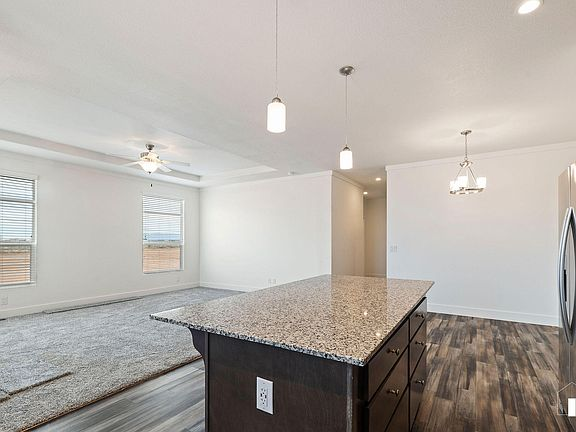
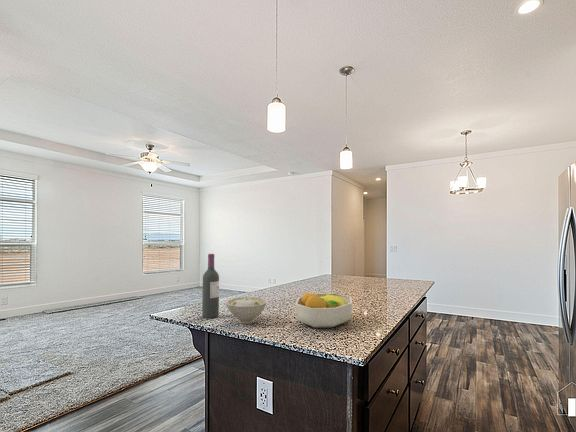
+ wine bottle (210, 284)
+ fruit bowl (324, 305)
+ bowl (246, 310)
